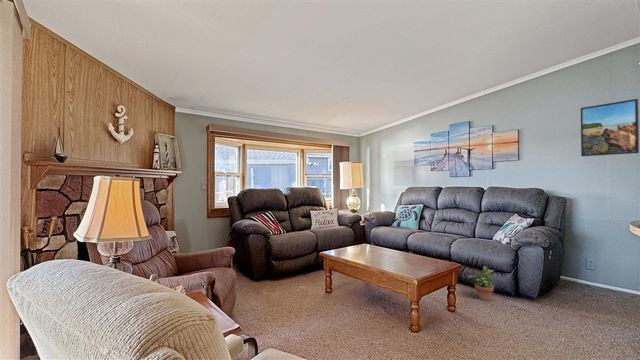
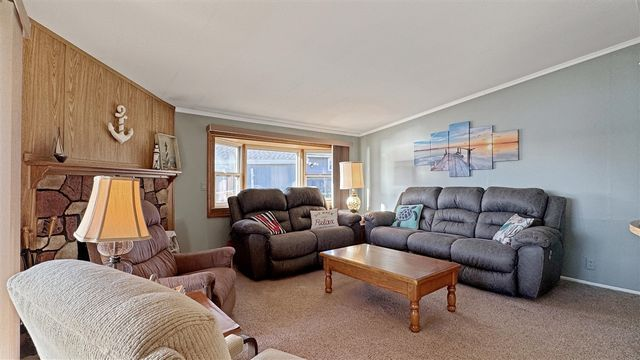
- potted plant (482, 281)
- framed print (608, 129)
